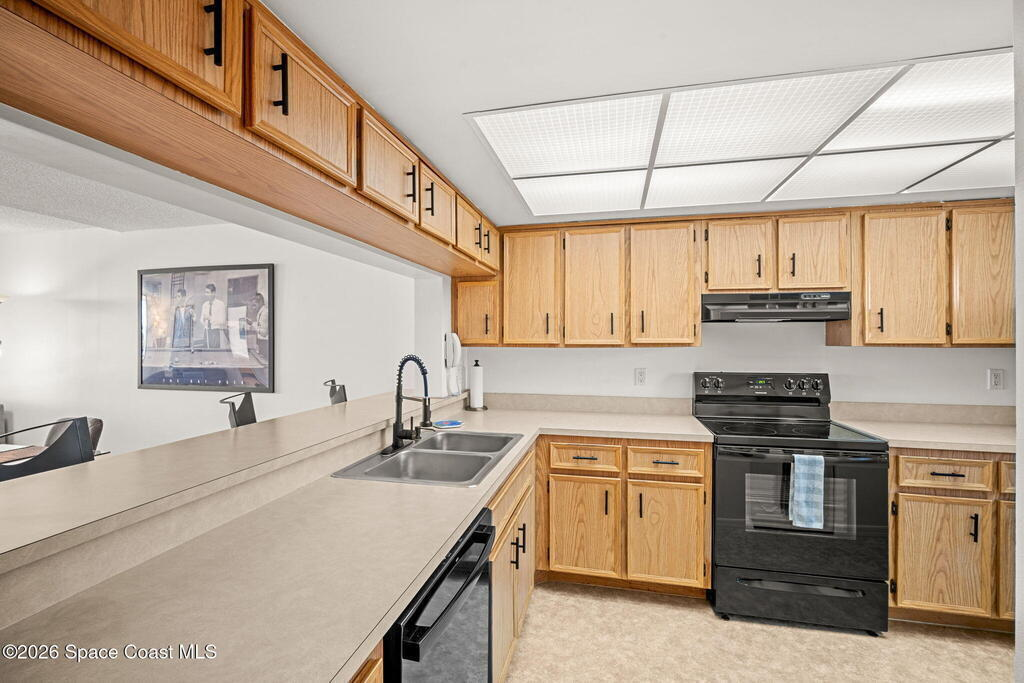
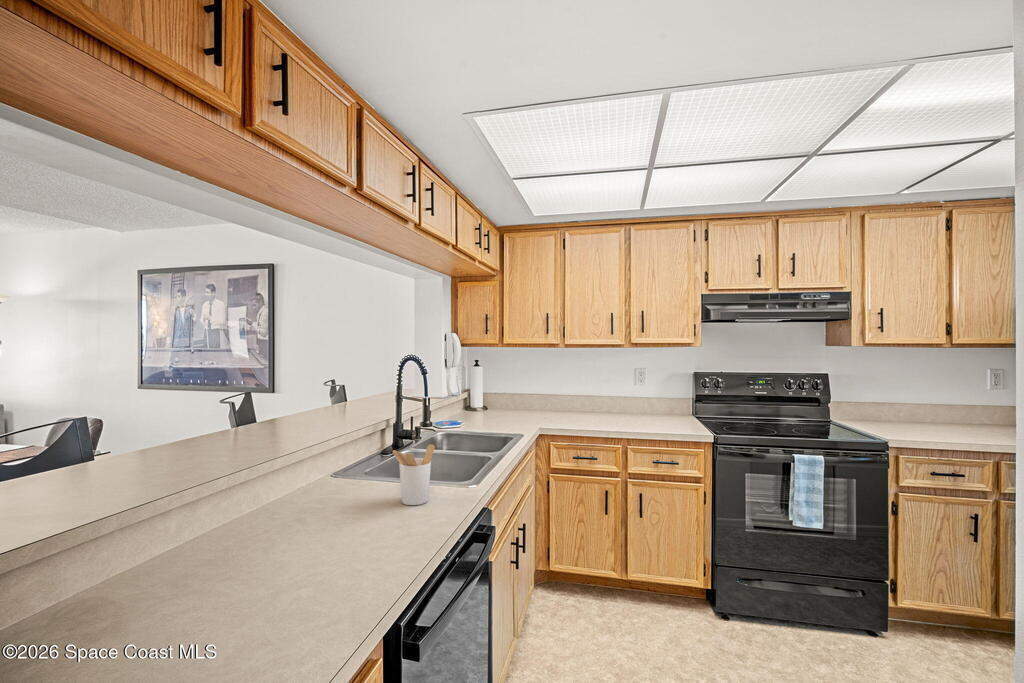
+ utensil holder (411, 474)
